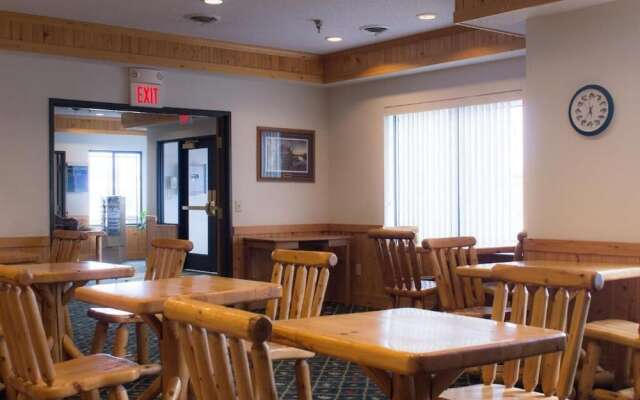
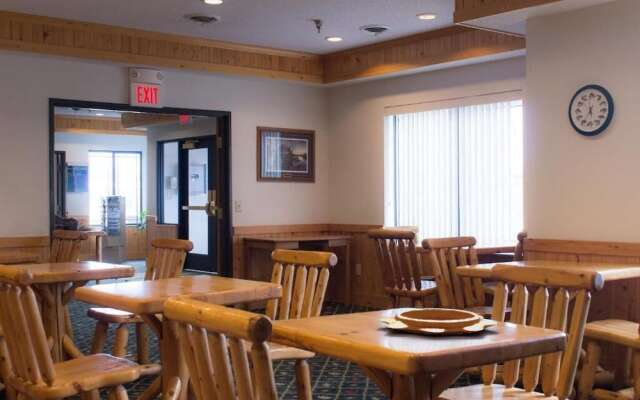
+ decorative bowl (436, 321)
